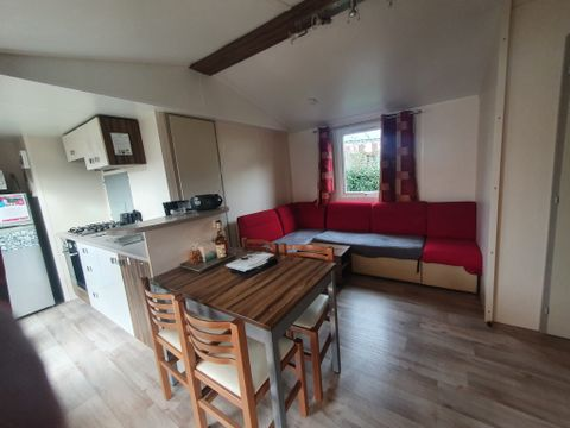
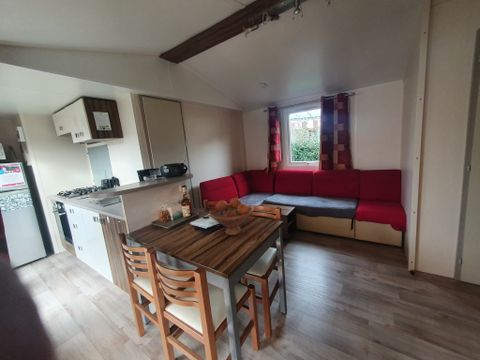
+ fruit bowl (231, 217)
